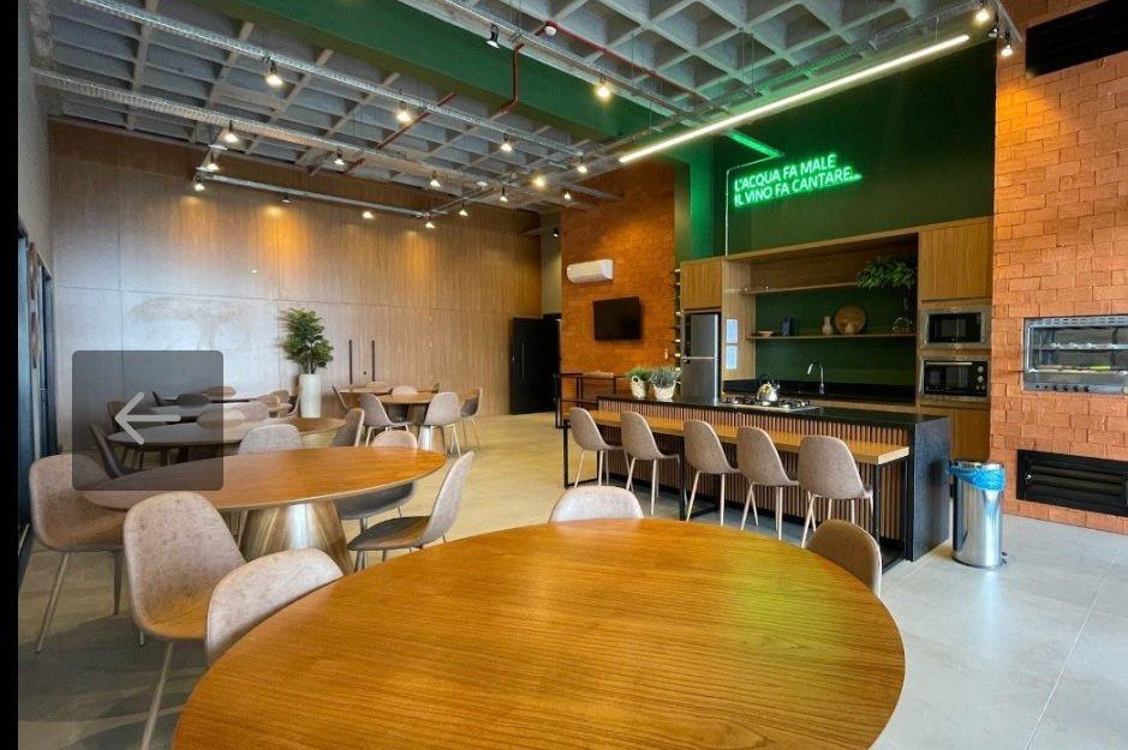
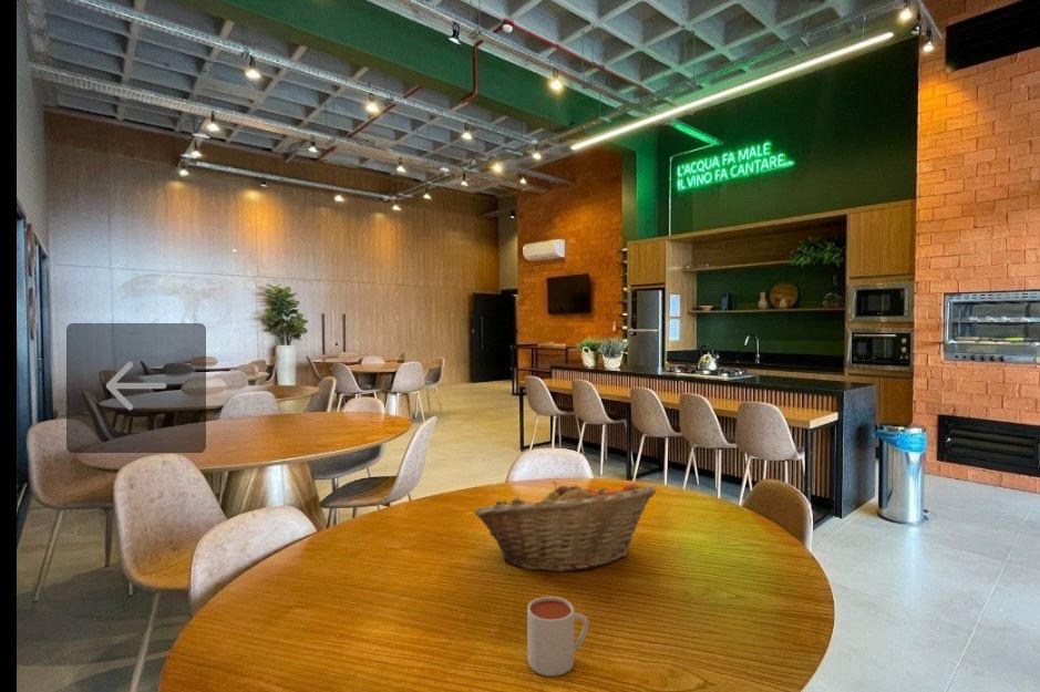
+ mug (558, 633)
+ fruit basket (566, 515)
